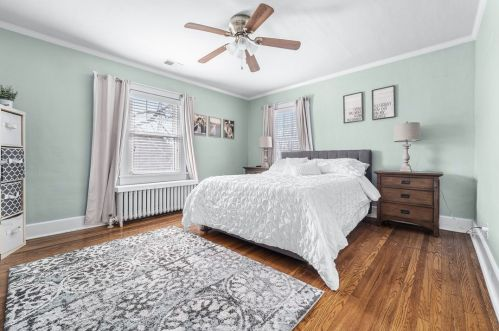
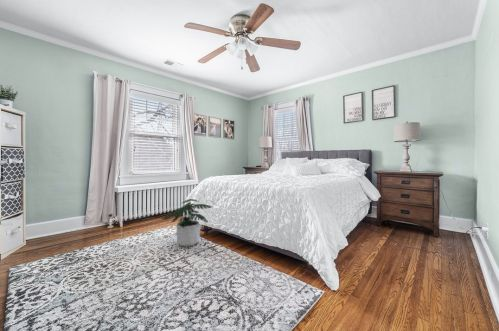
+ potted plant (188, 222)
